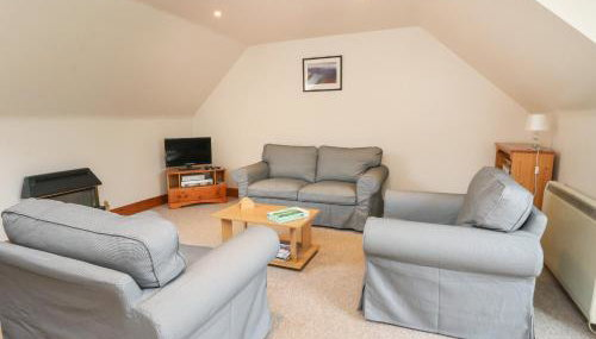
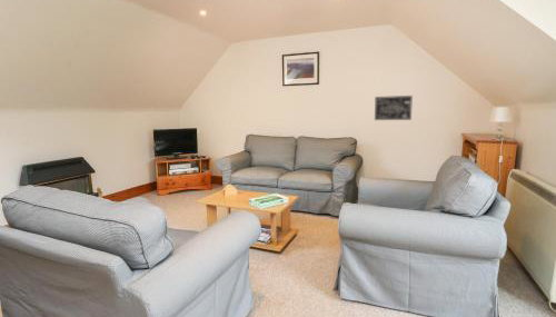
+ wall art (393, 108)
